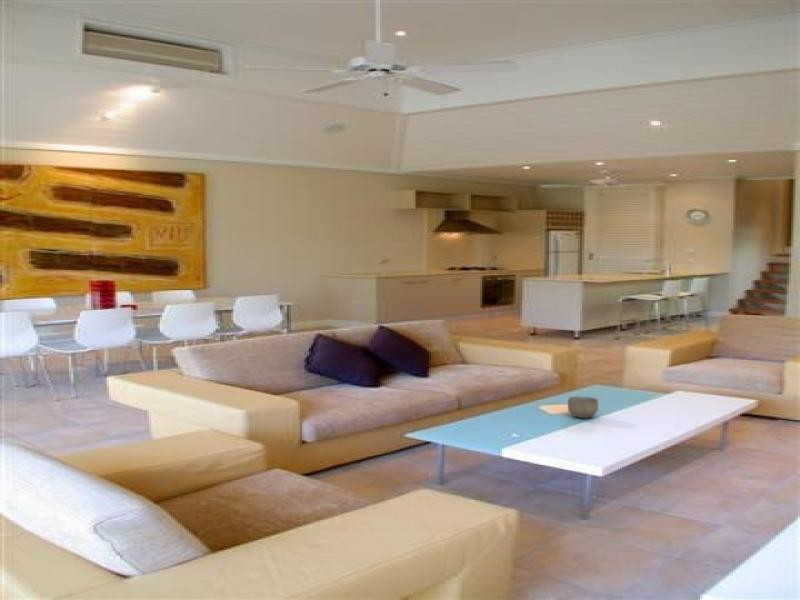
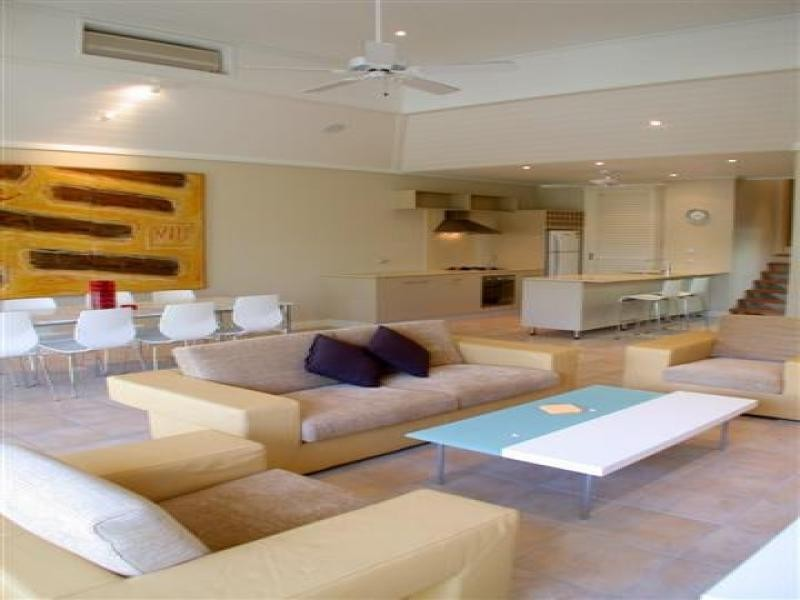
- bowl (582, 407)
